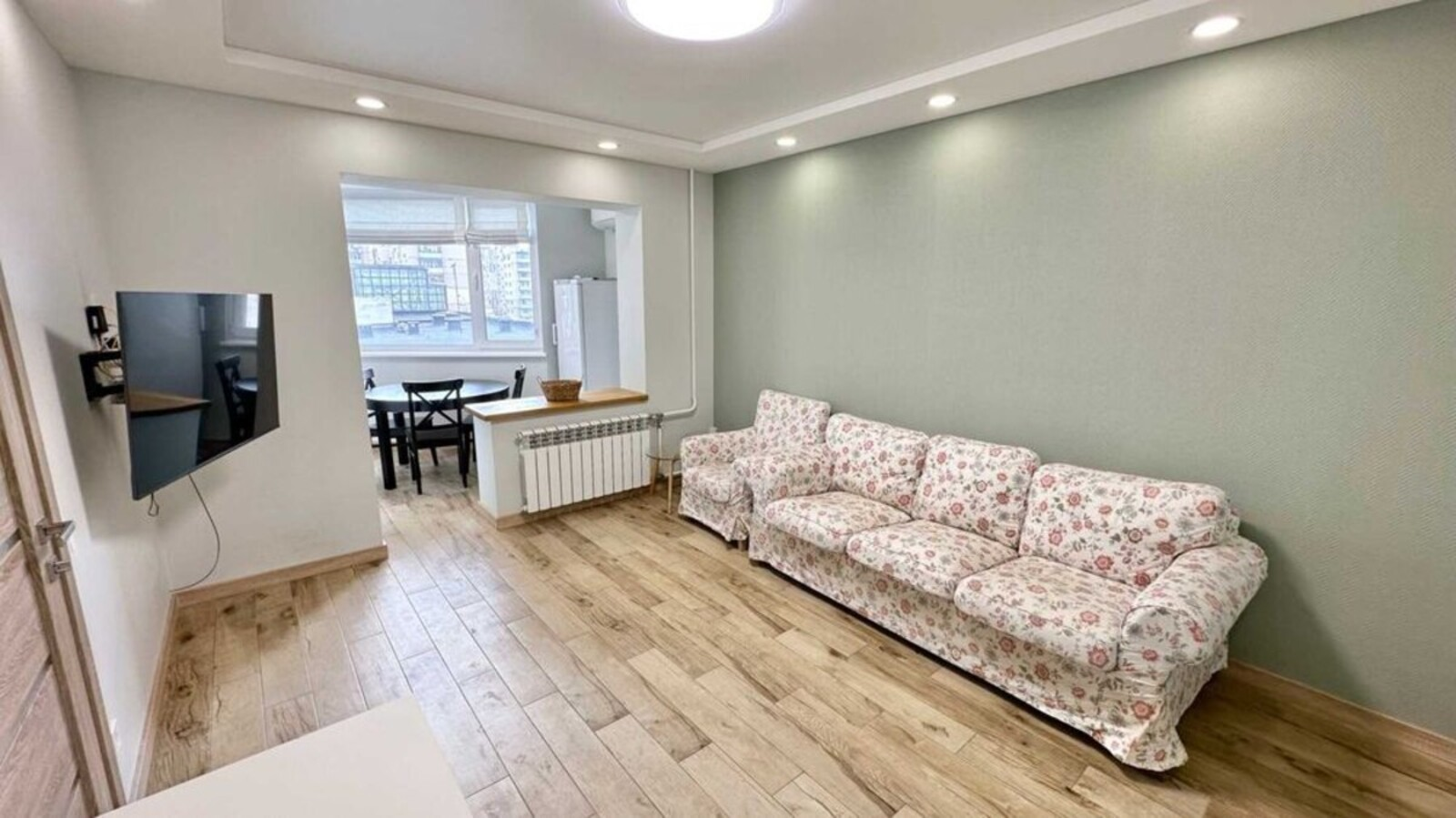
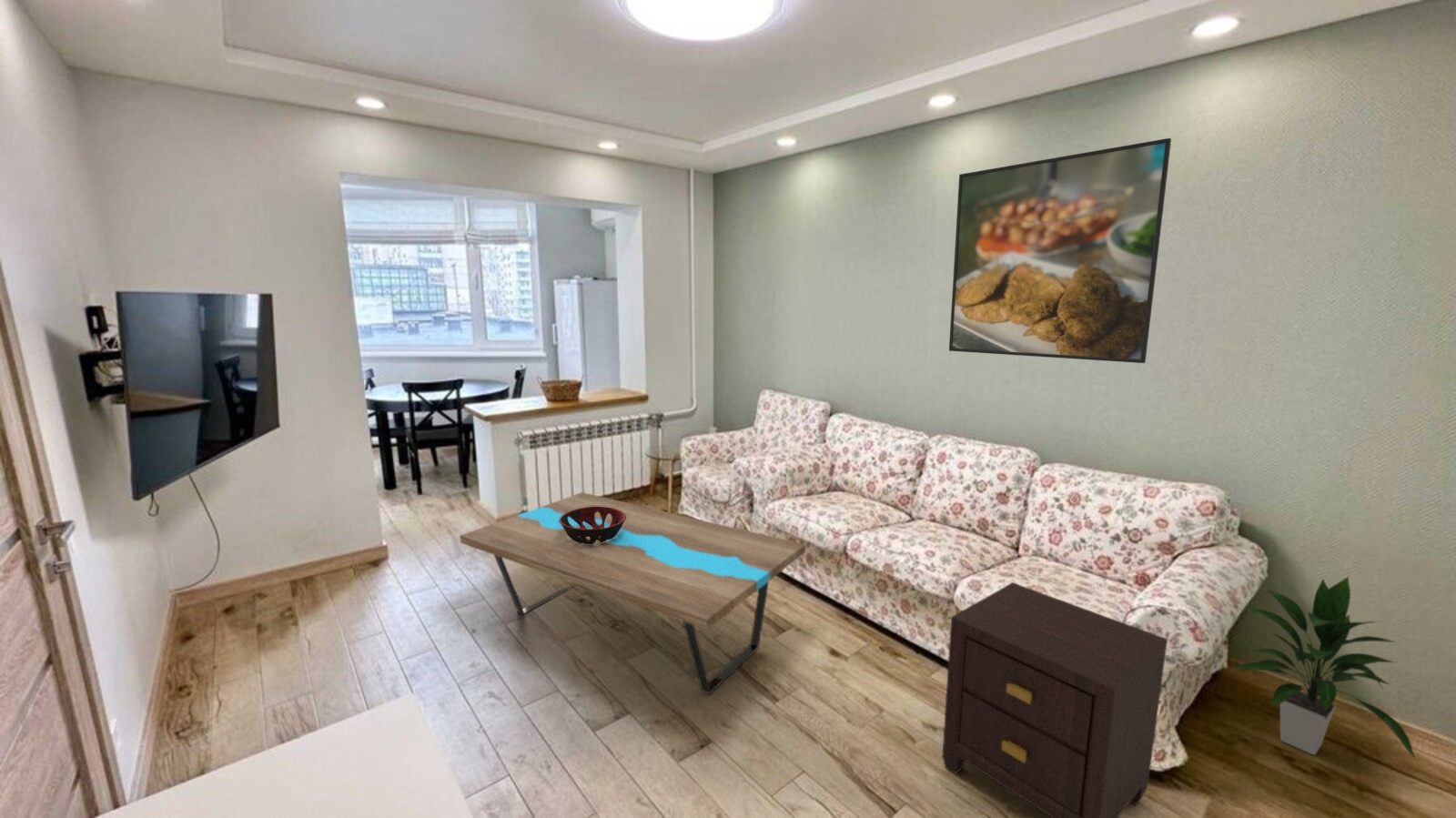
+ indoor plant (1321, 669)
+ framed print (1044, 259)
+ nightstand (1046, 708)
+ decorative bowl (593, 526)
+ coffee table (630, 585)
